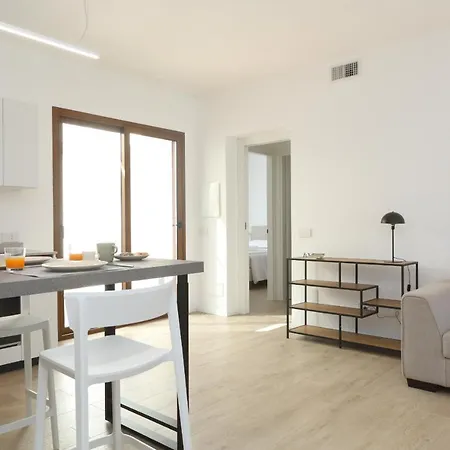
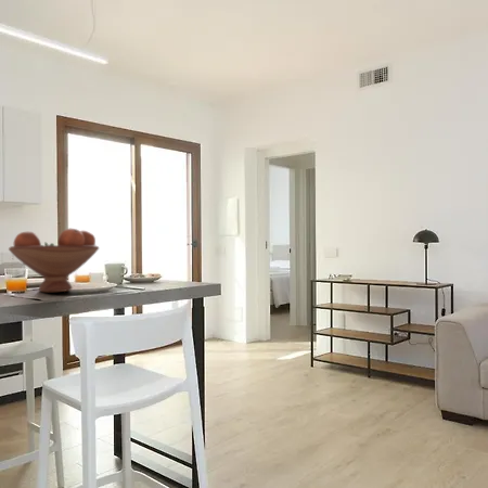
+ fruit bowl (55, 259)
